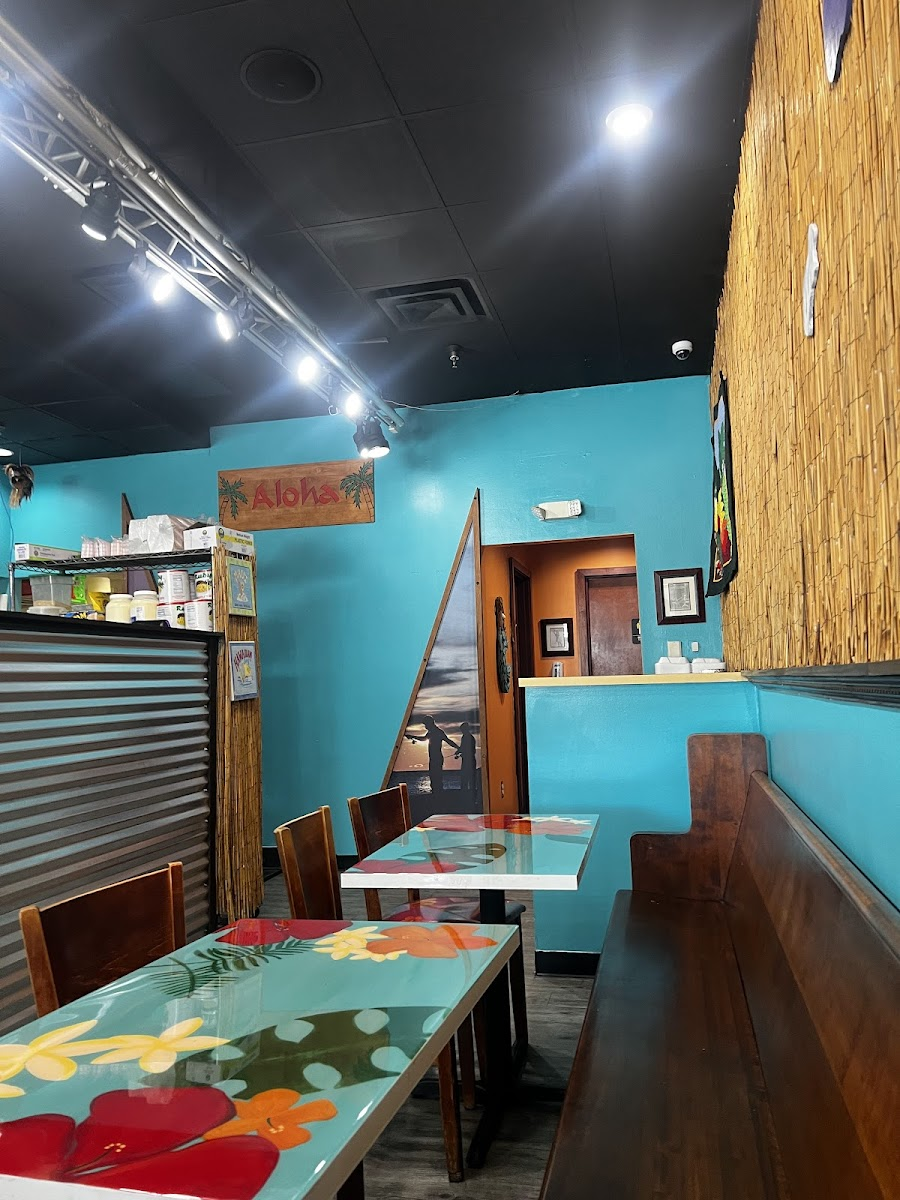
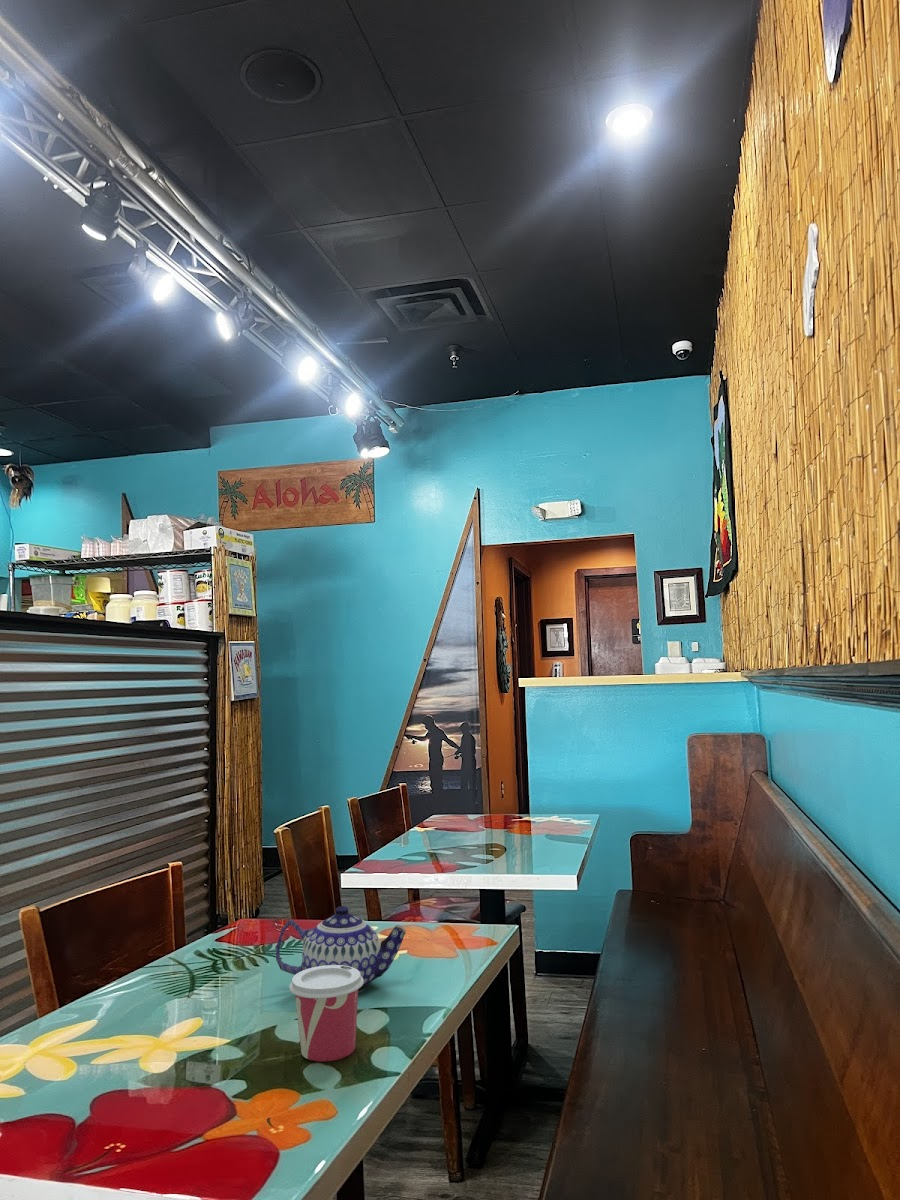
+ teapot (340, 946)
+ cup (327, 1013)
